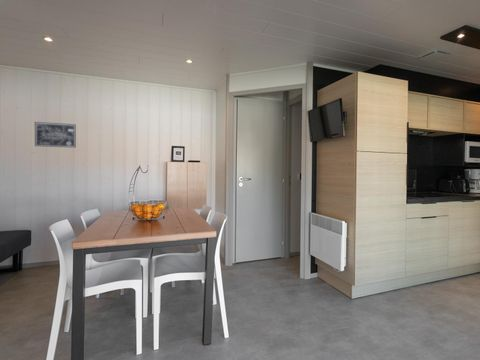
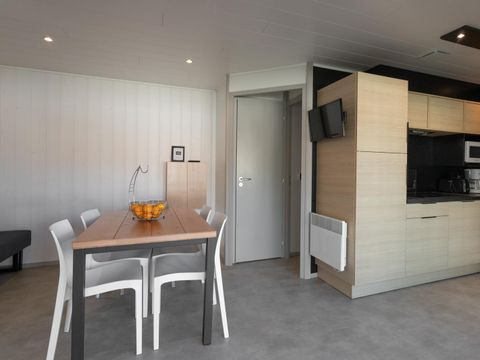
- wall art (55, 135)
